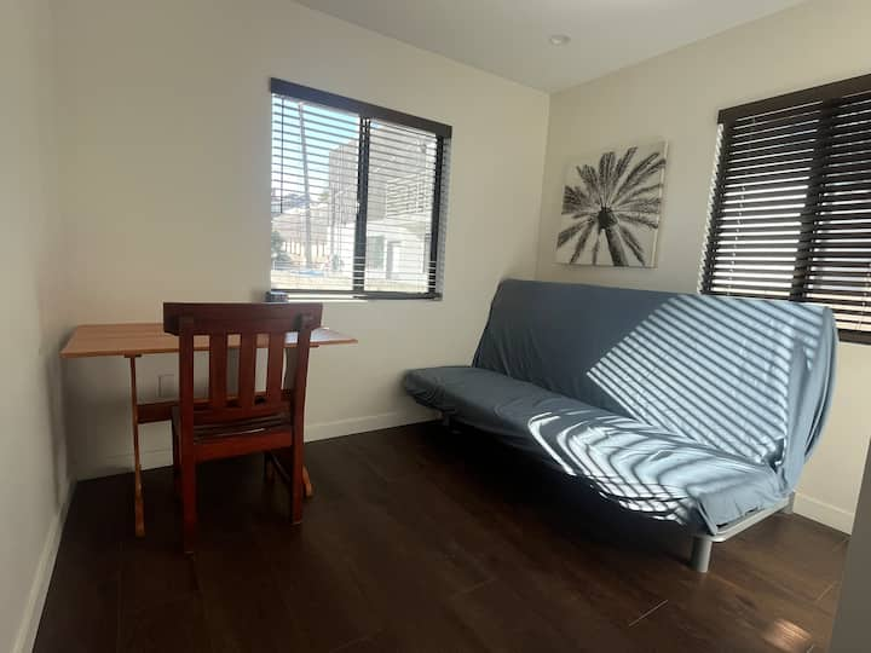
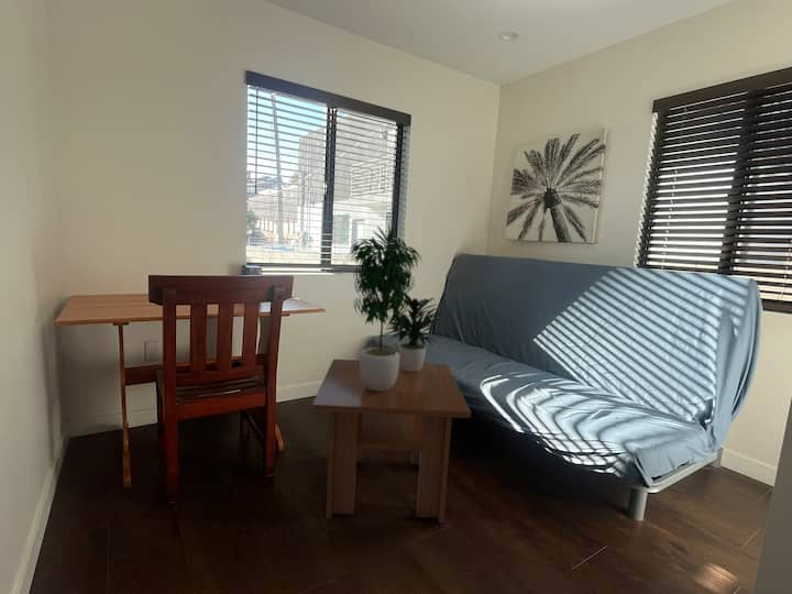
+ coffee table (388, 433)
+ potted plant (402, 302)
